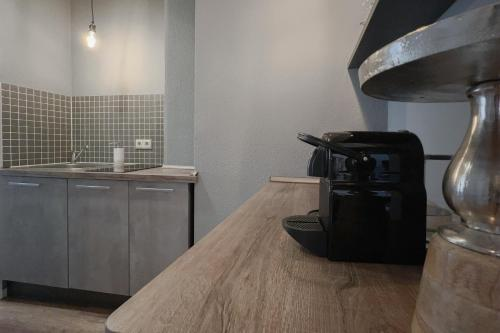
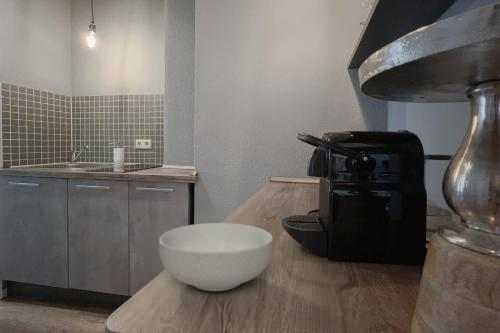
+ cereal bowl (216, 257)
